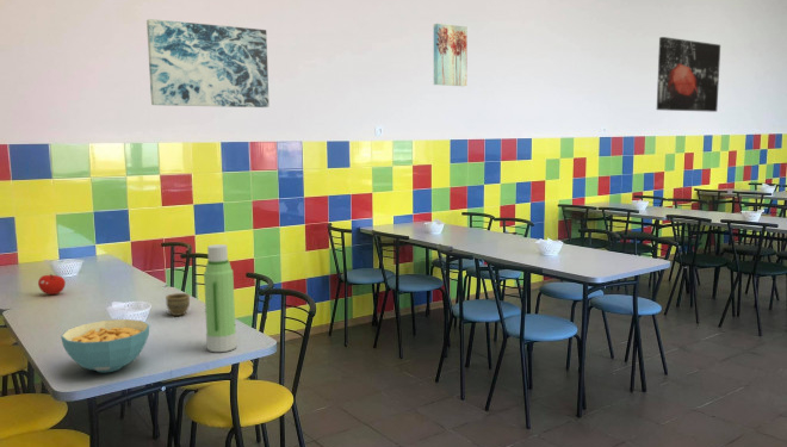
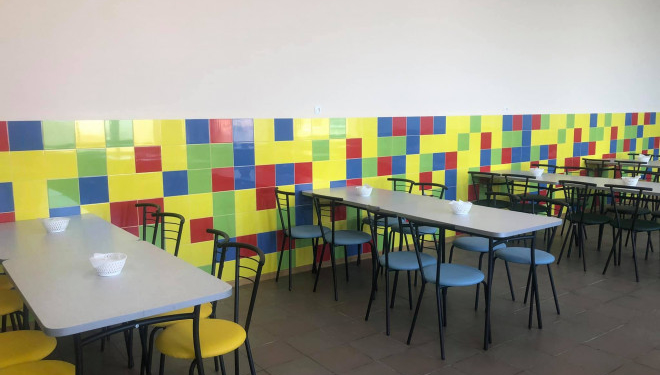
- wall art (689, 75)
- wall art (211, 66)
- fruit (51, 284)
- cup (178, 304)
- wall art (450, 55)
- cereal bowl (107, 349)
- water bottle (218, 297)
